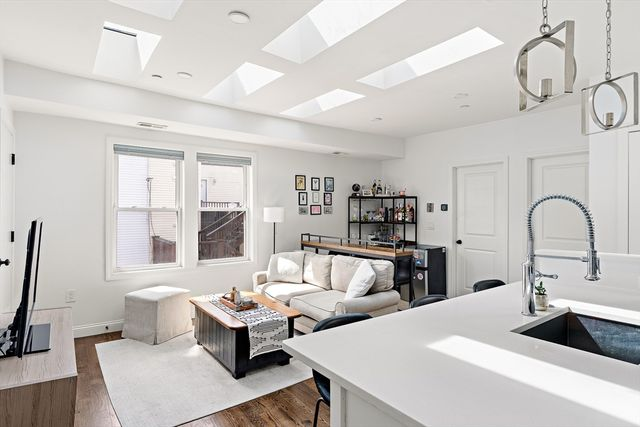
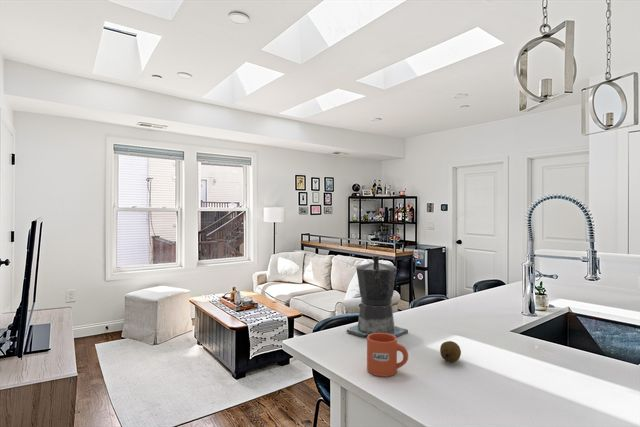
+ coffee maker (376, 293)
+ fruit (450, 351)
+ mug (387, 354)
